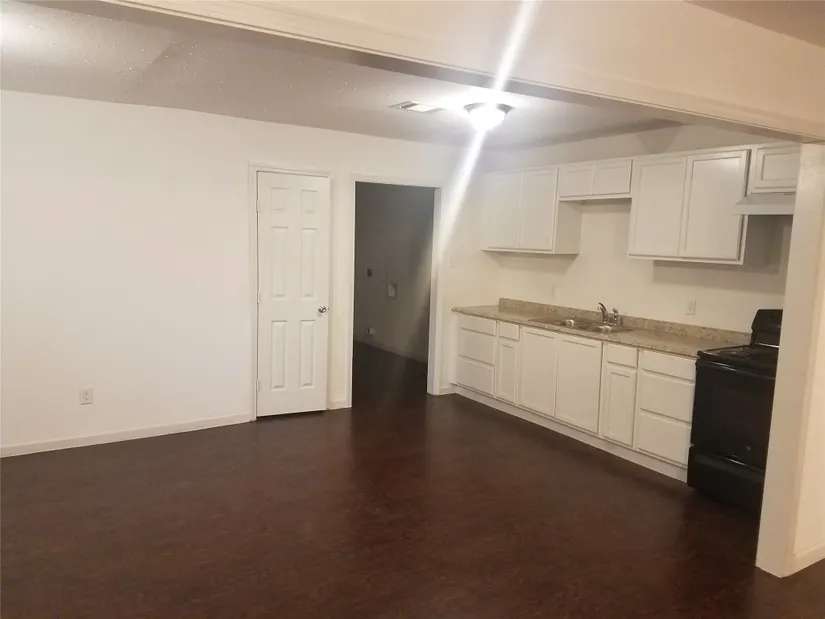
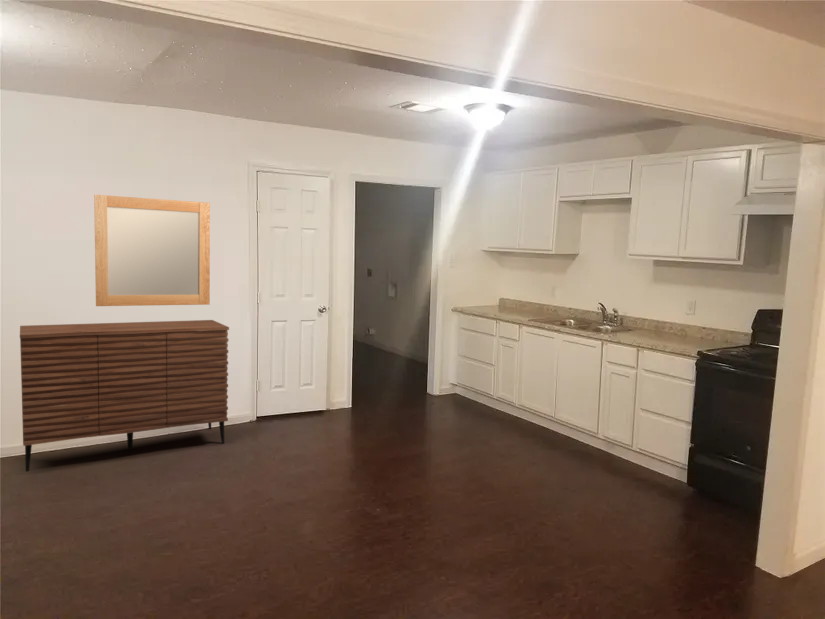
+ home mirror (155, 252)
+ sideboard (129, 388)
